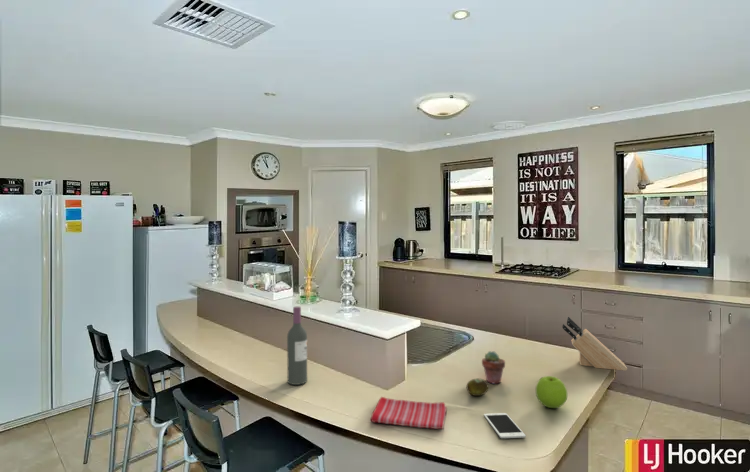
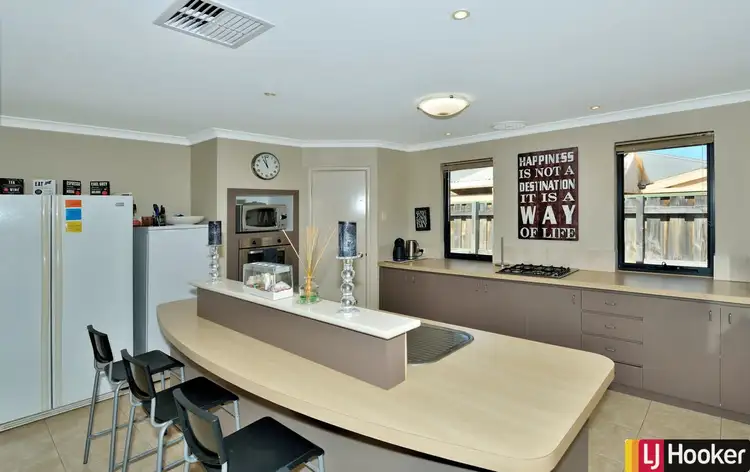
- potted succulent (493, 366)
- cell phone (503, 424)
- apple (551, 392)
- fruit (477, 387)
- wine bottle (297, 344)
- knife block (593, 342)
- dish towel (409, 411)
